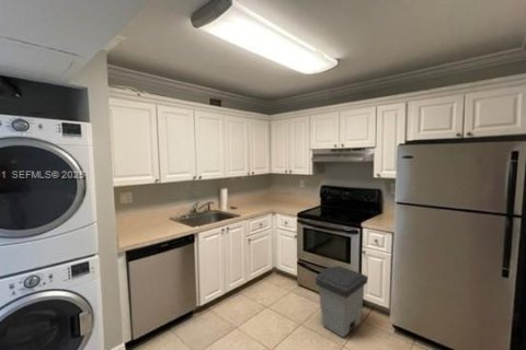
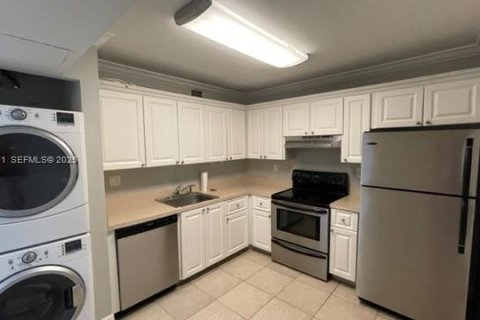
- trash can (340, 299)
